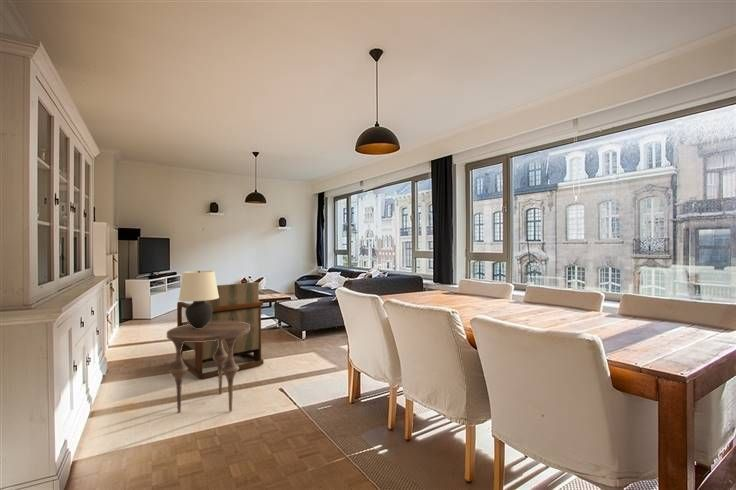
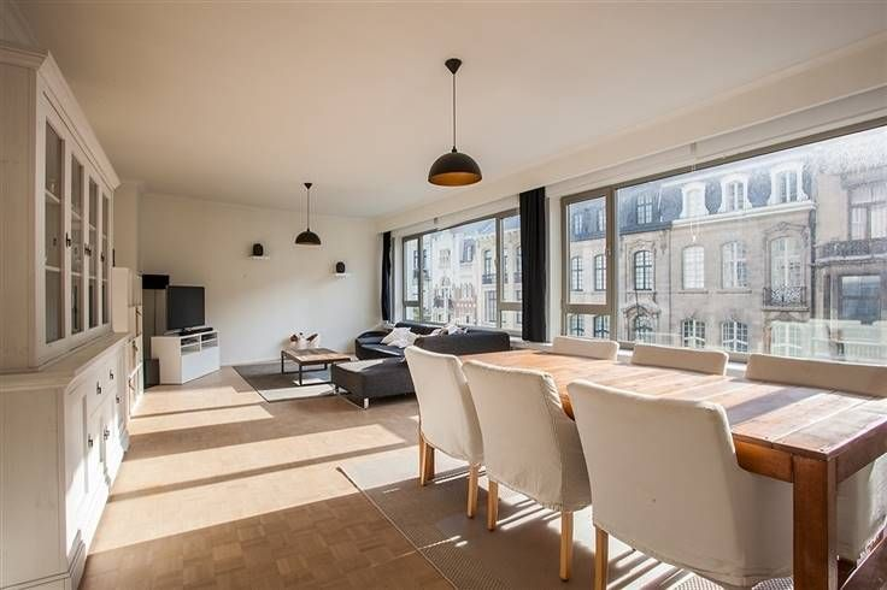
- side table (216, 363)
- table lamp (199, 298)
- armchair (219, 320)
